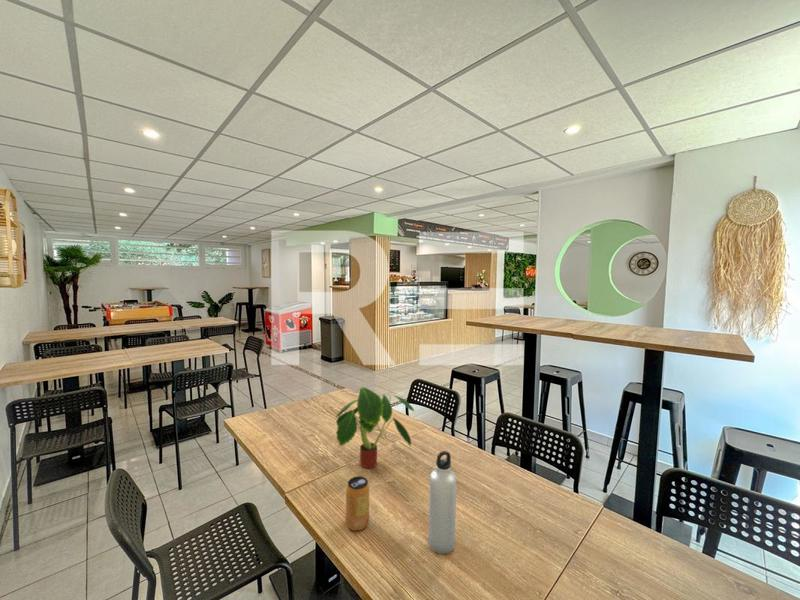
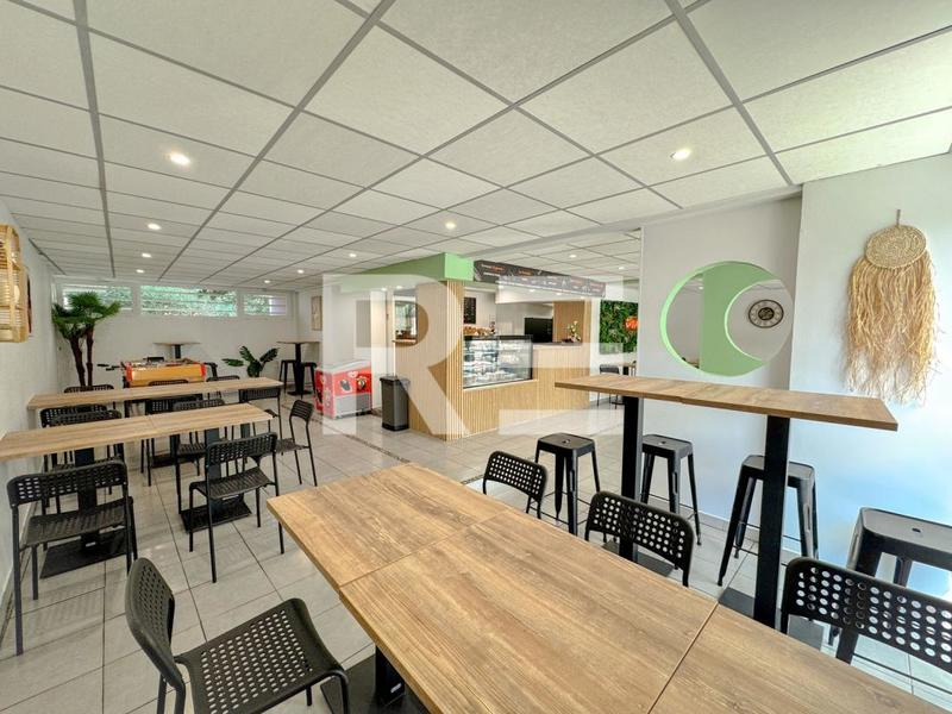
- water bottle (442, 498)
- plant (373, 424)
- beverage can (357, 502)
